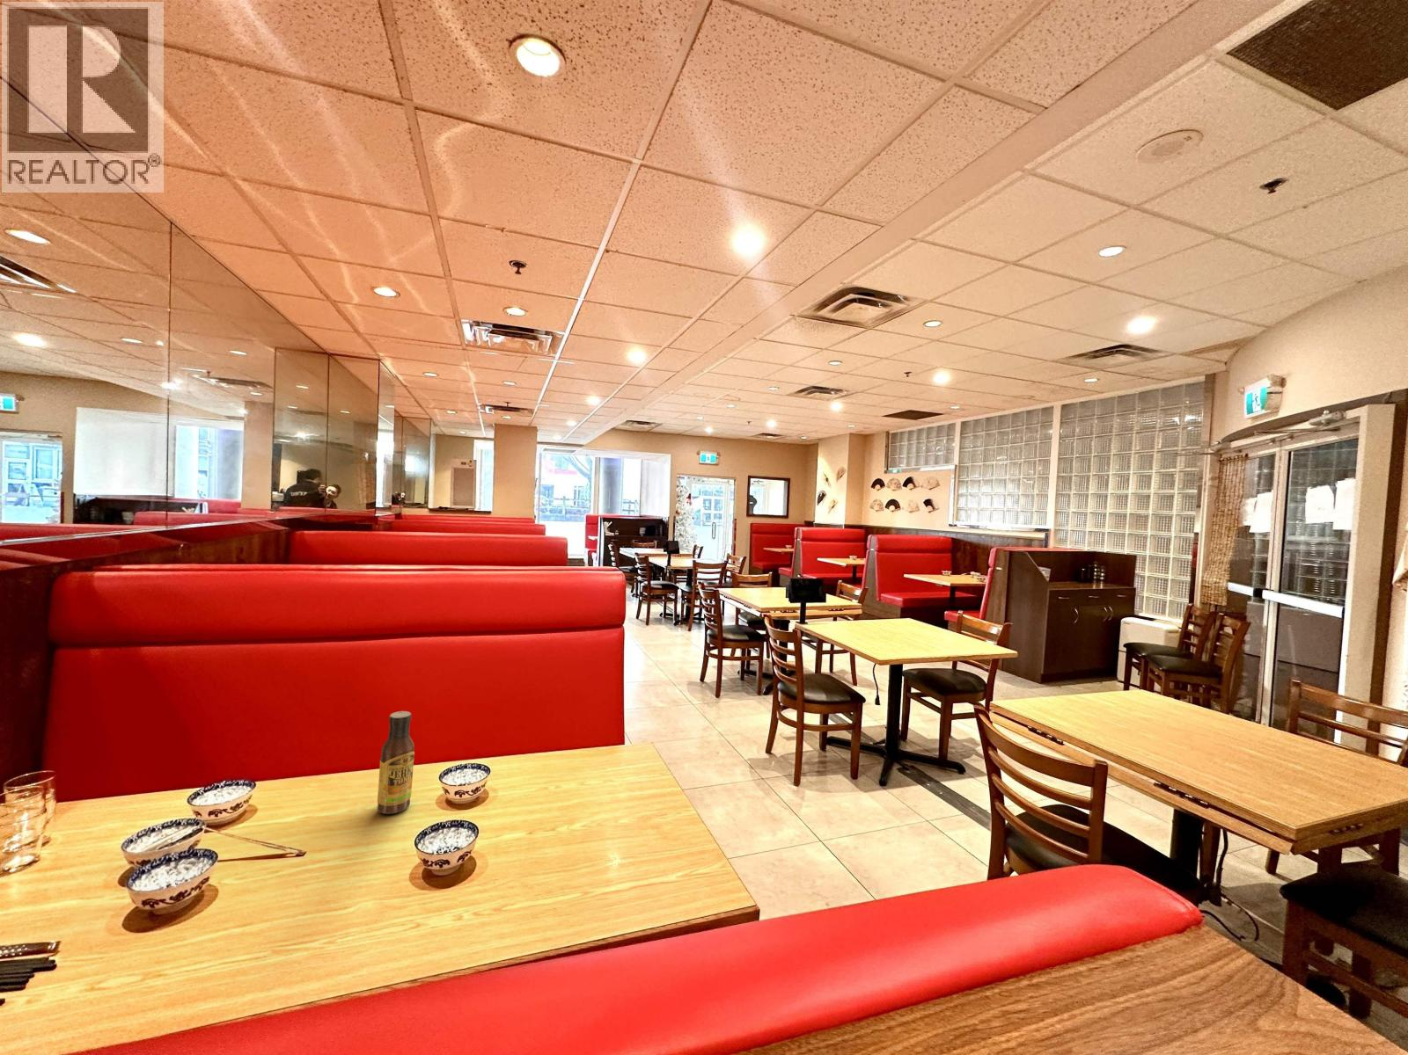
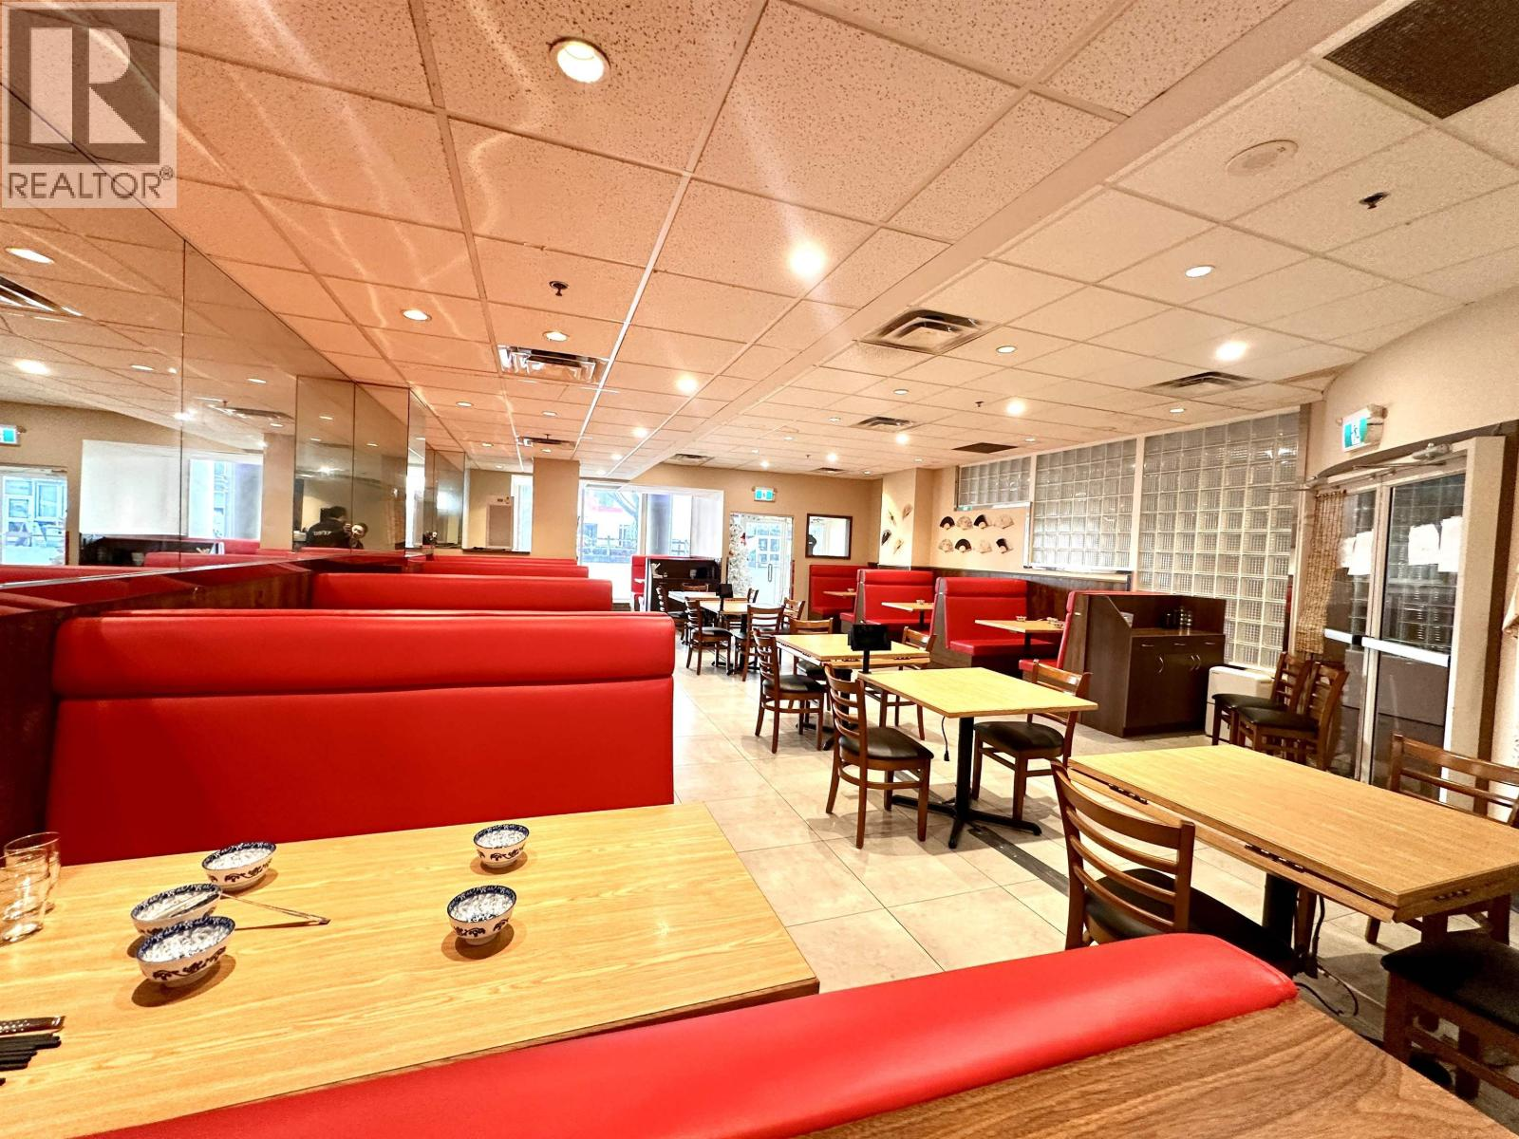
- sauce bottle (396, 761)
